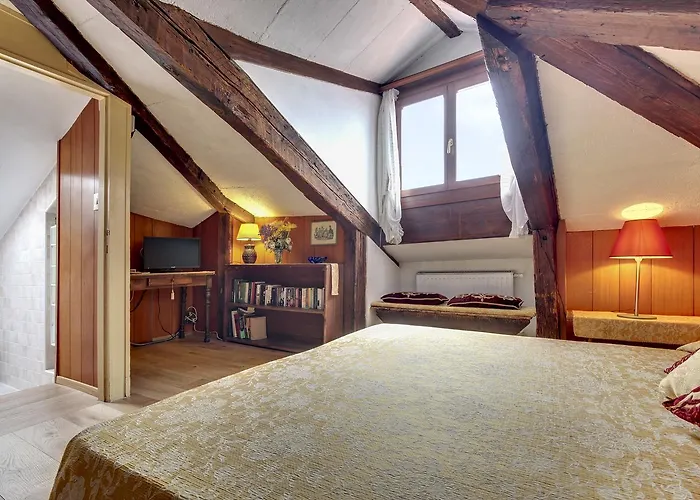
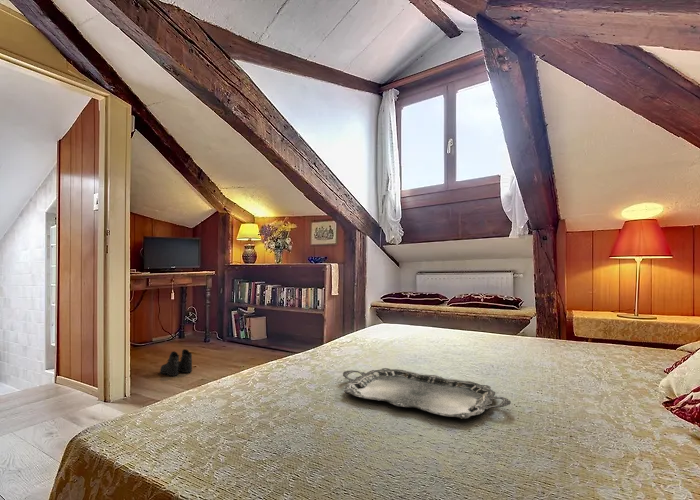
+ serving tray (418, 389)
+ boots (176, 360)
